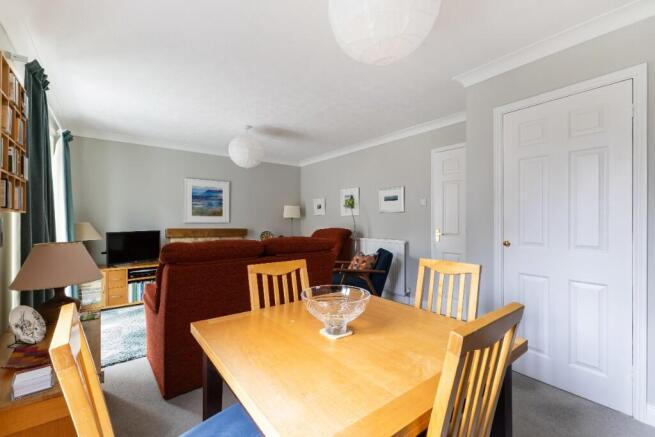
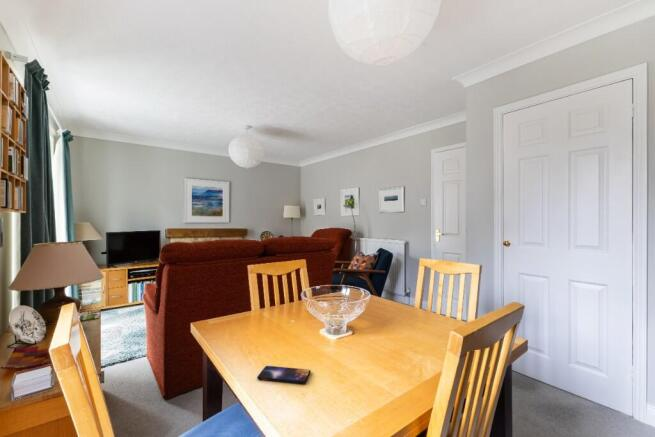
+ smartphone (284, 374)
